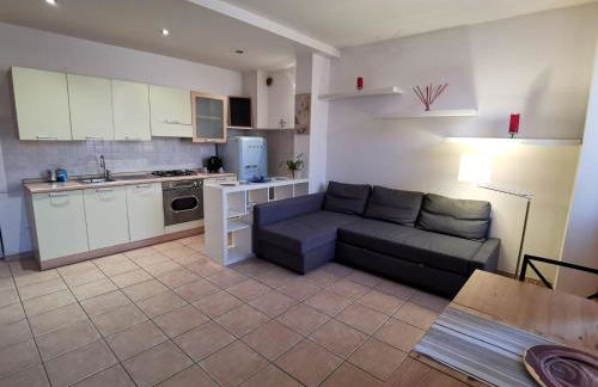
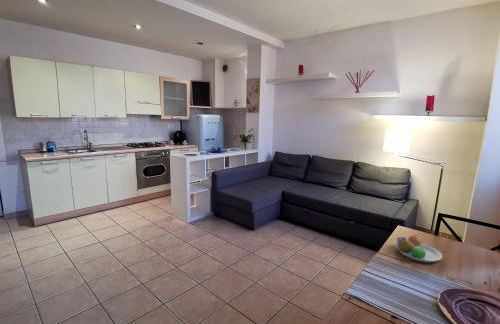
+ fruit bowl (417, 246)
